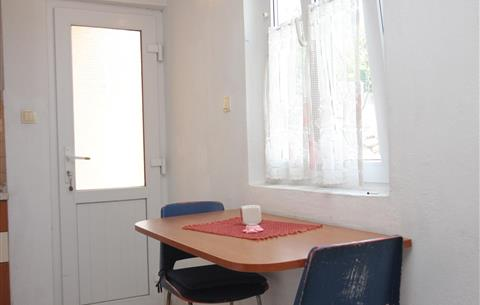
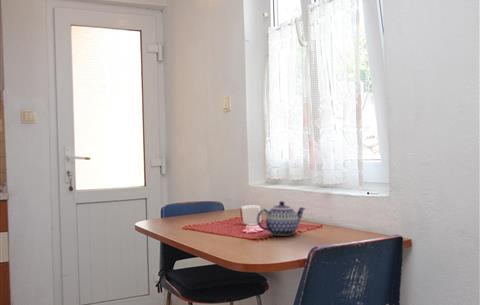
+ teapot (282, 217)
